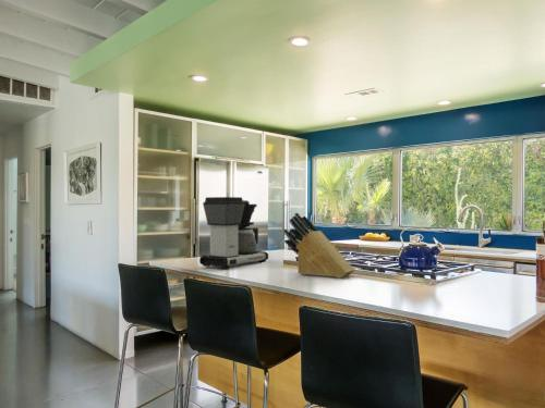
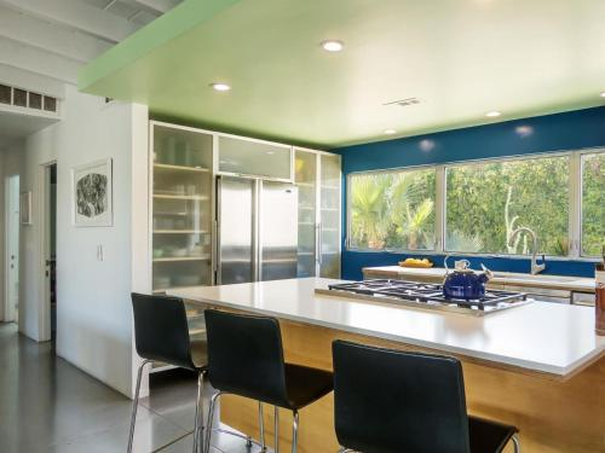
- coffee maker (235, 231)
- knife block (317, 243)
